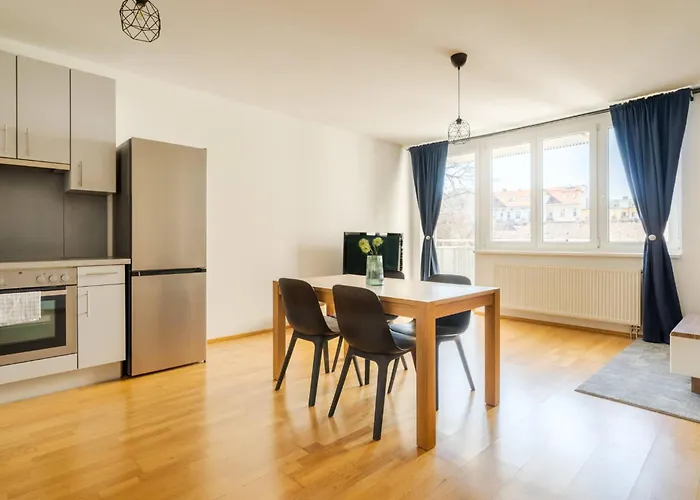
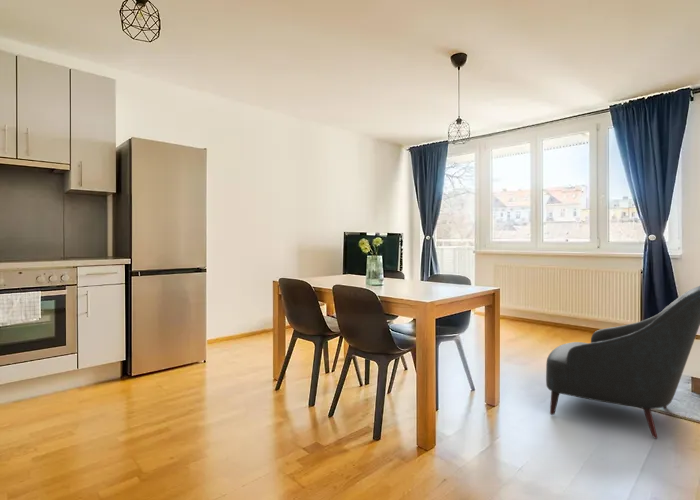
+ armchair (624, 347)
